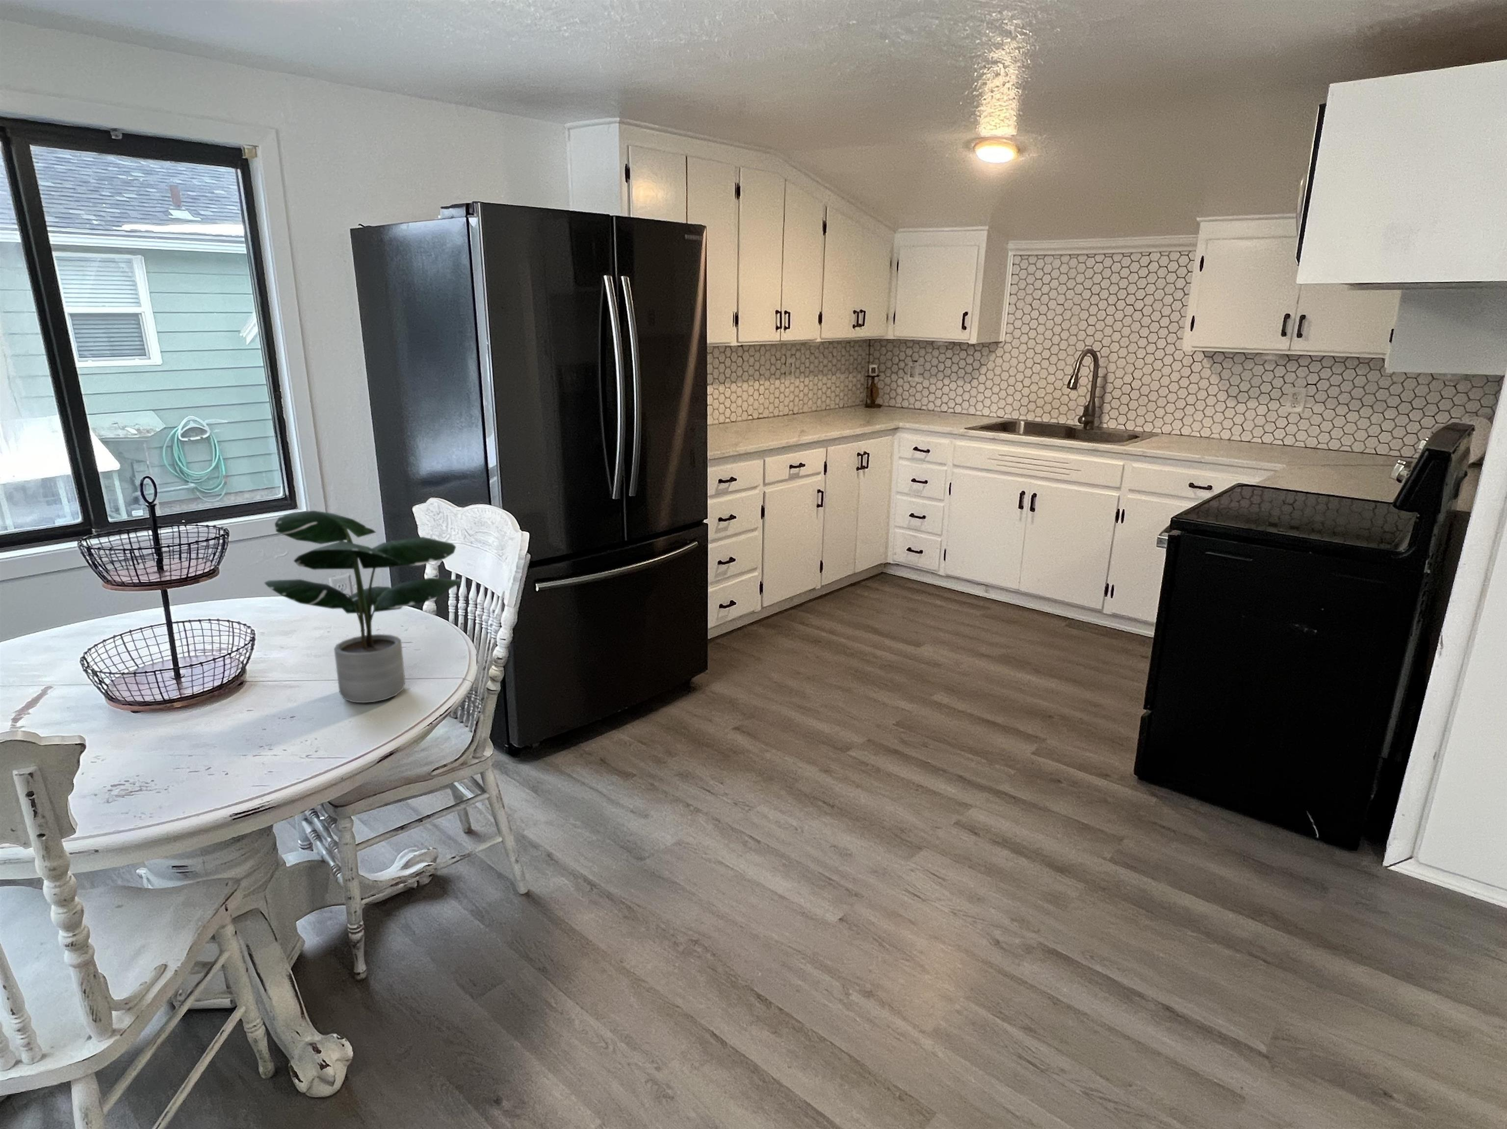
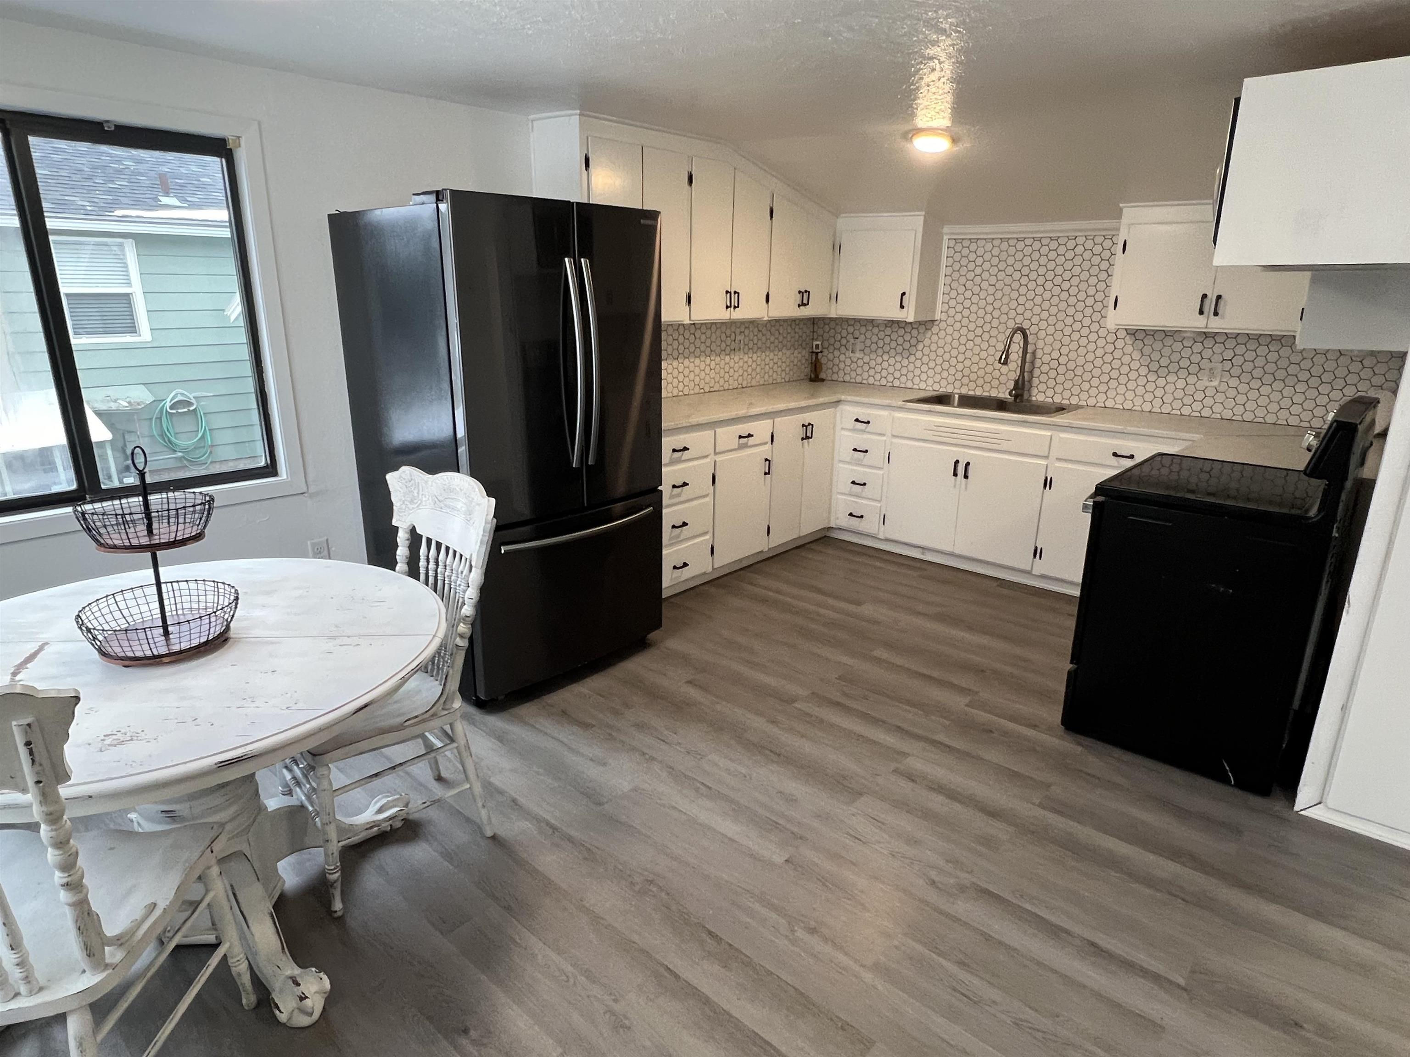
- potted plant (370, 604)
